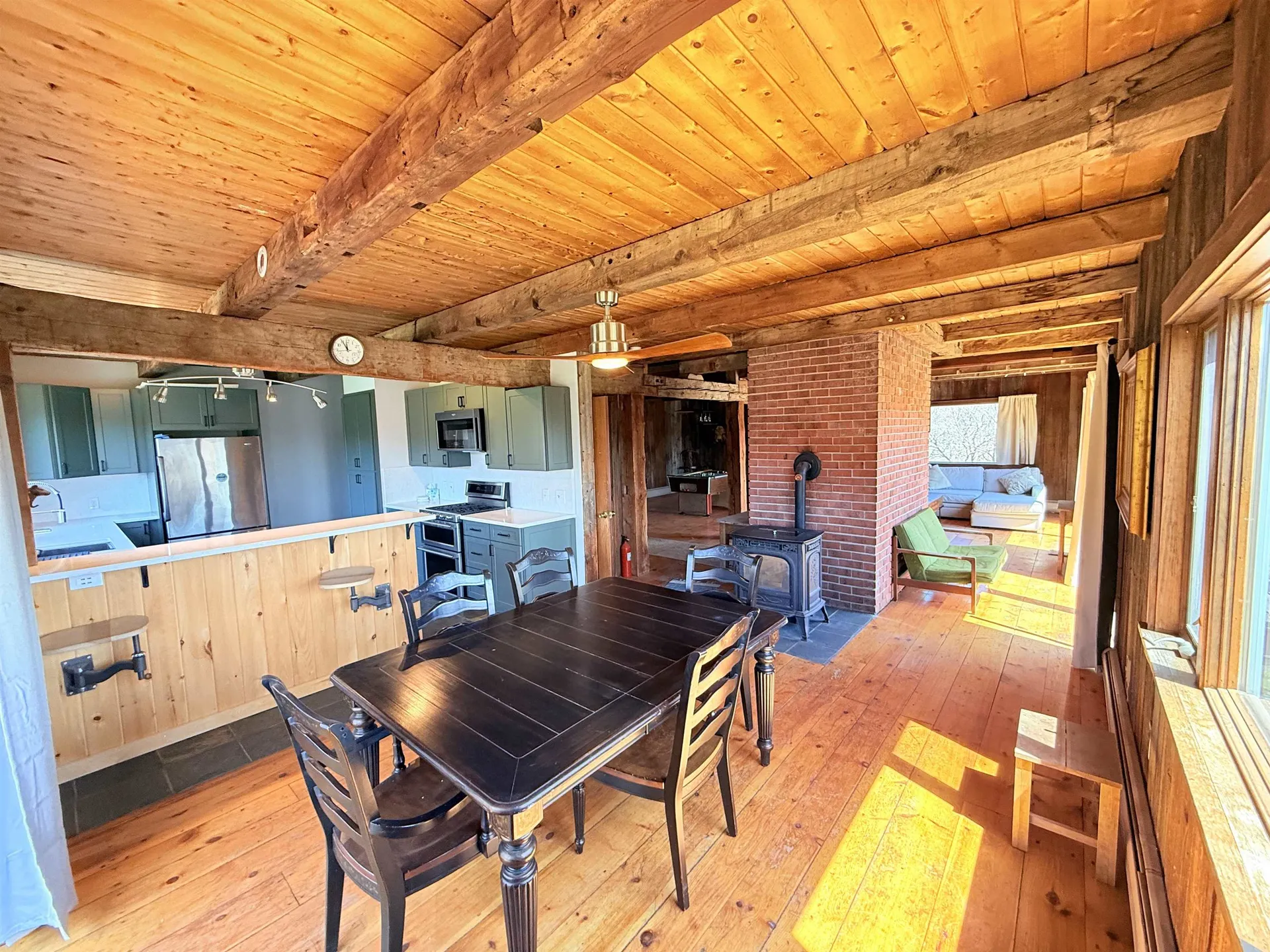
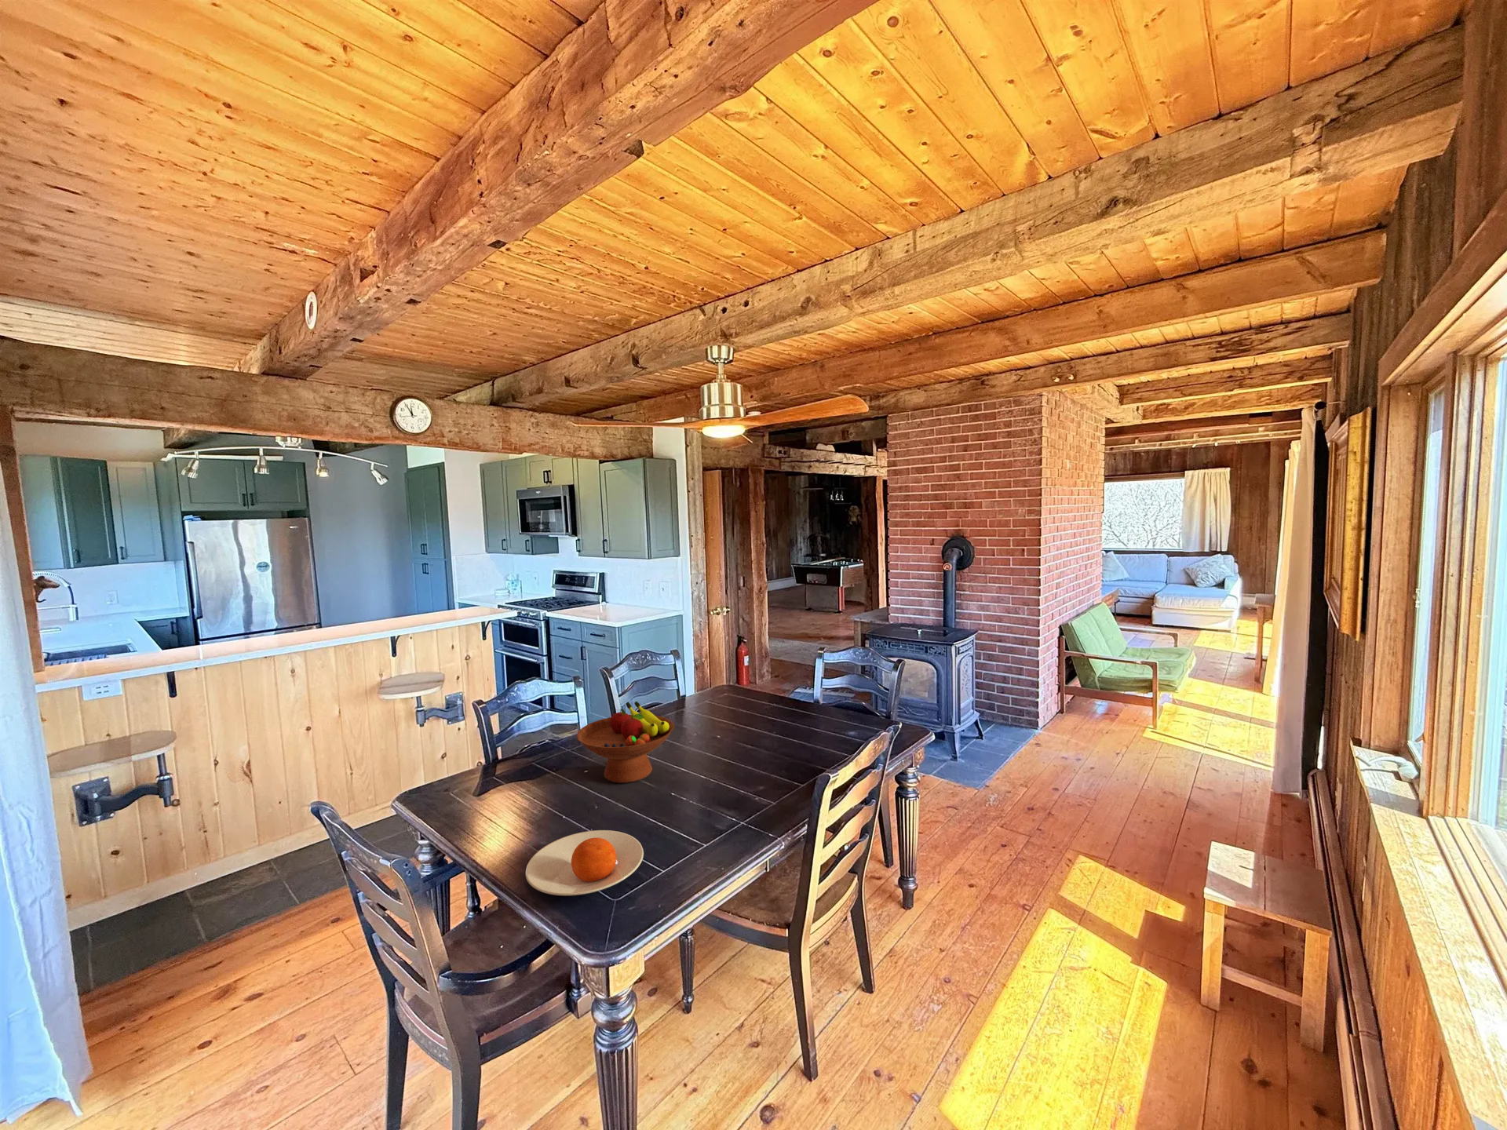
+ plate (585, 856)
+ fruit bowl (627, 743)
